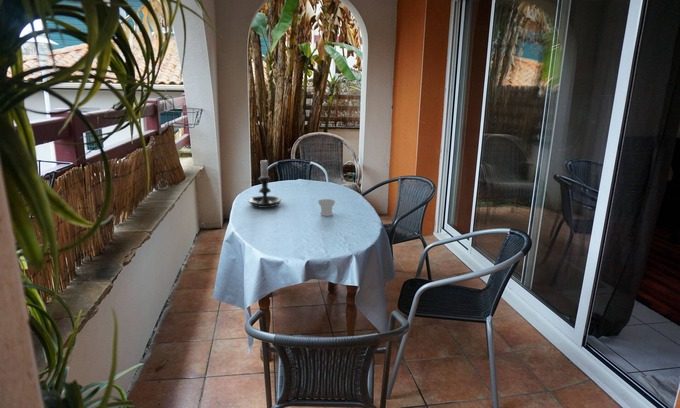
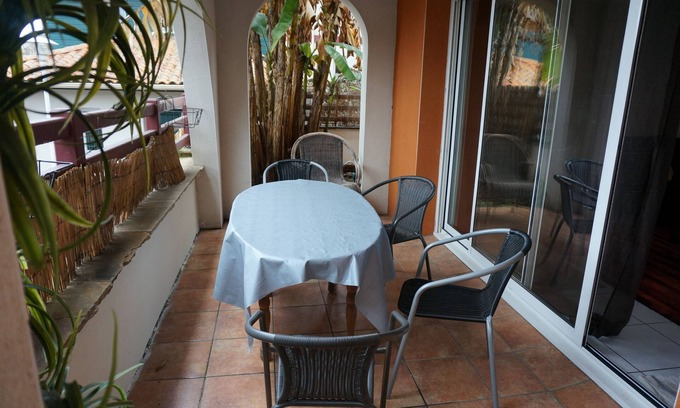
- cup (326, 207)
- candle holder (263, 181)
